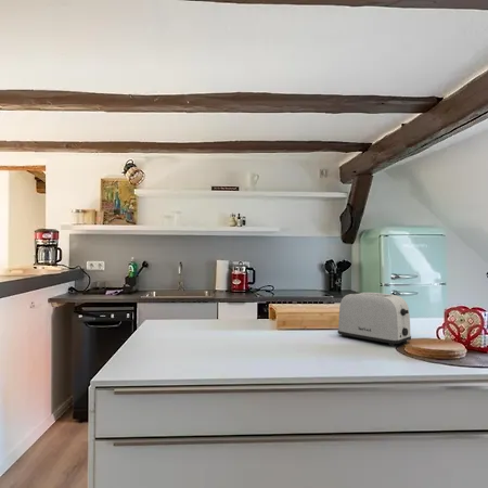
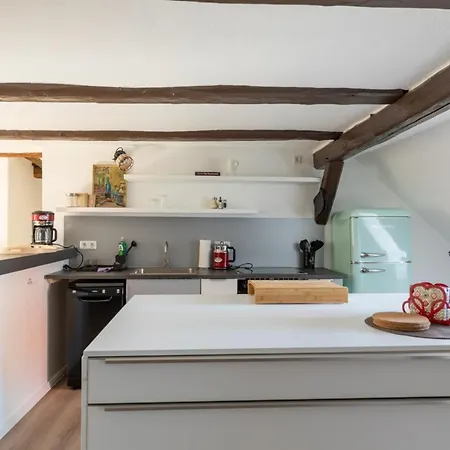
- toaster (374, 316)
